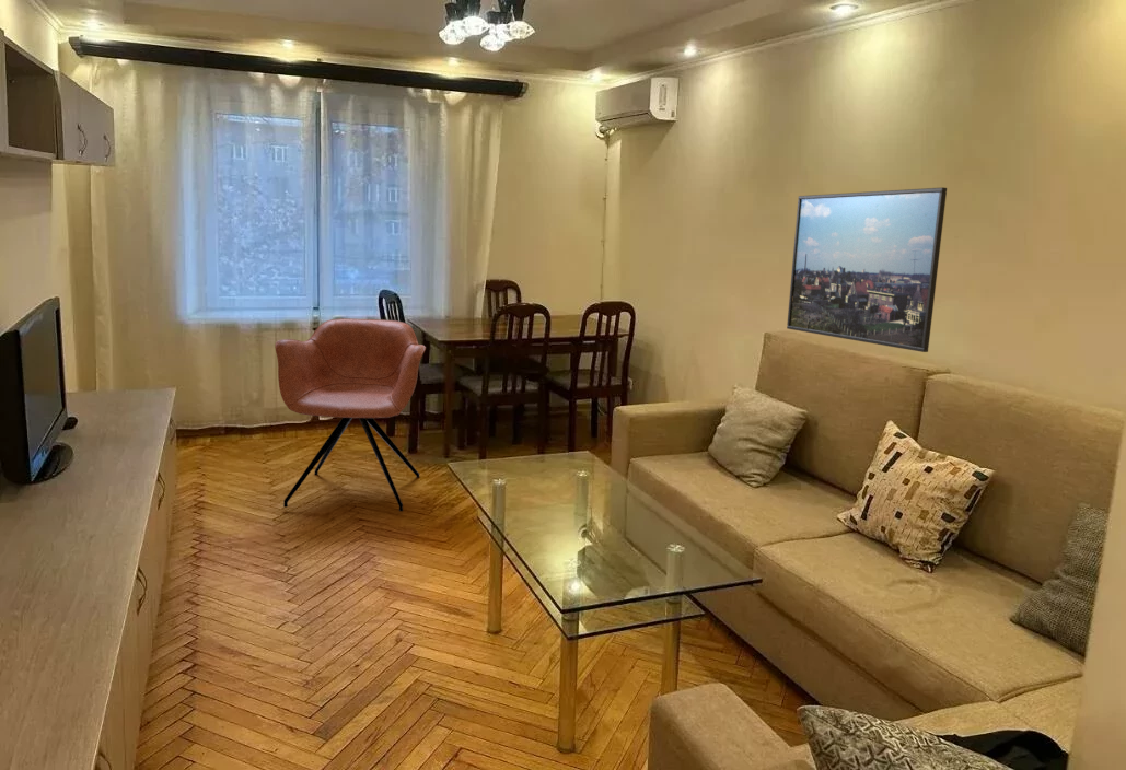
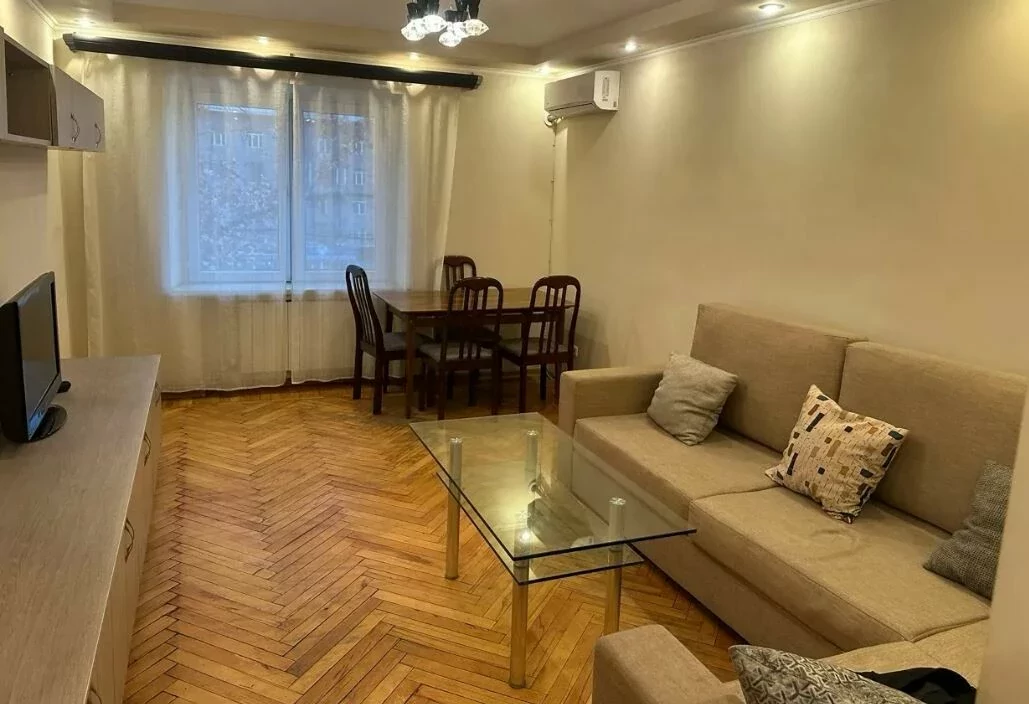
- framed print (857, 266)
- armchair (356, 409)
